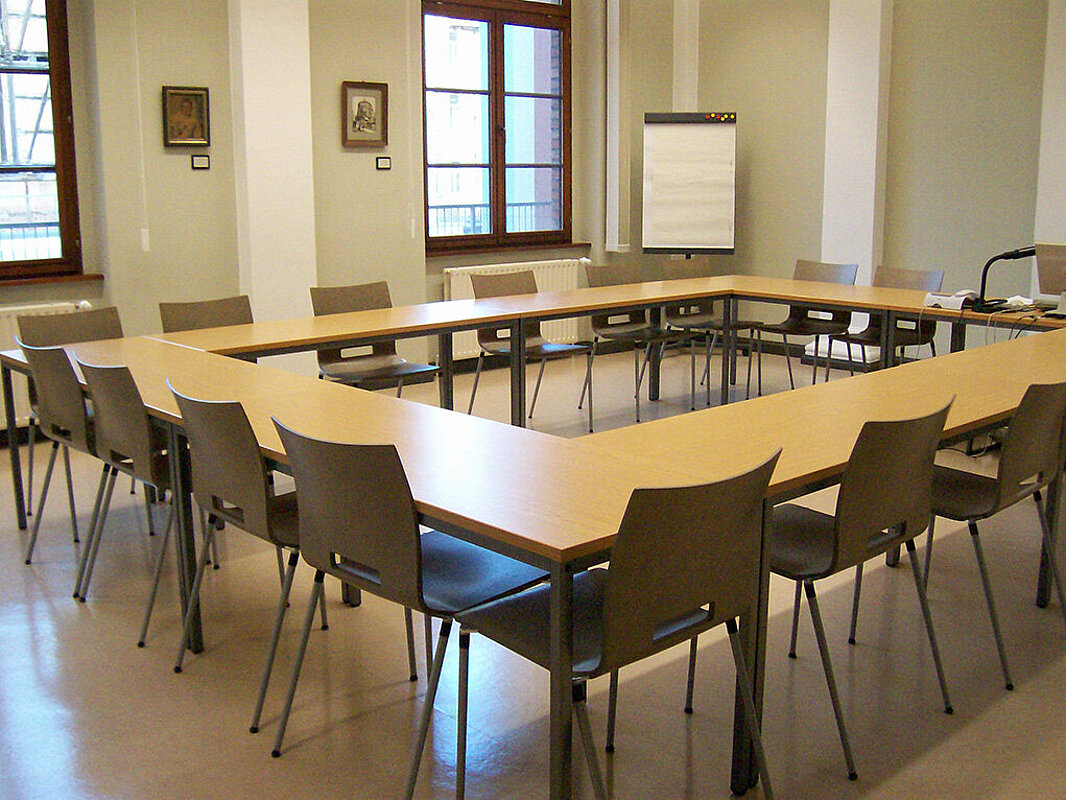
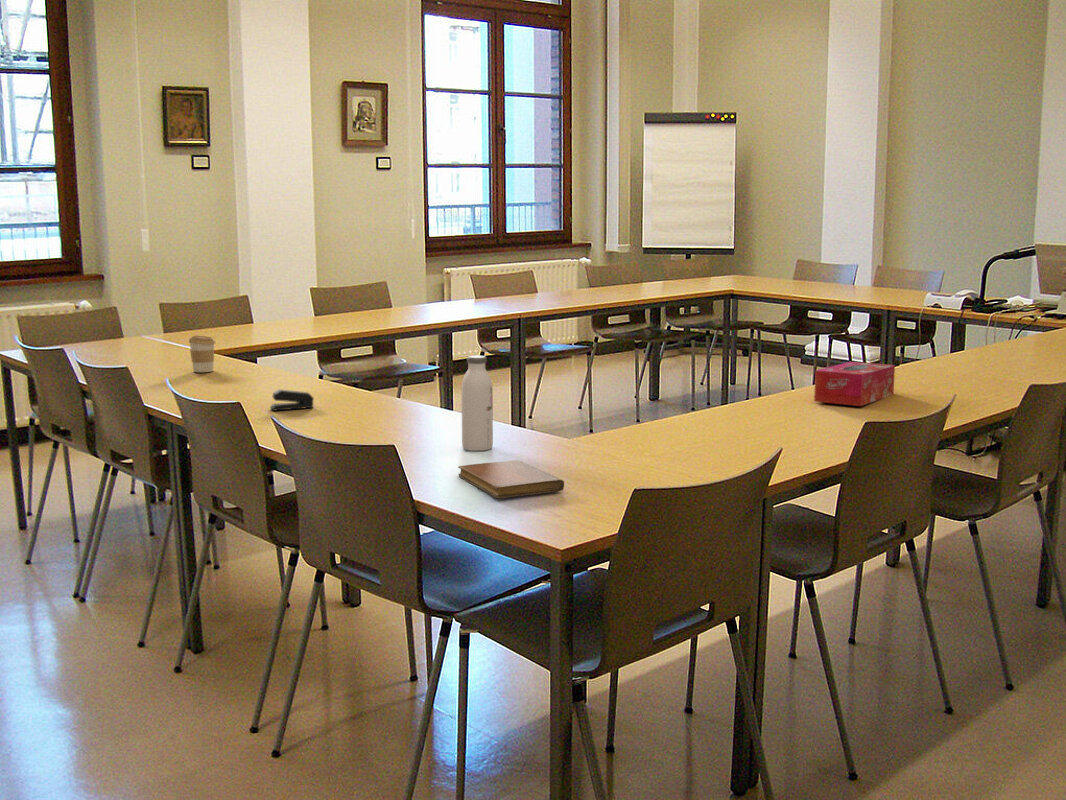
+ coffee cup (202, 353)
+ water bottle (477, 402)
+ stapler (292, 398)
+ notebook (509, 477)
+ tissue box (855, 382)
